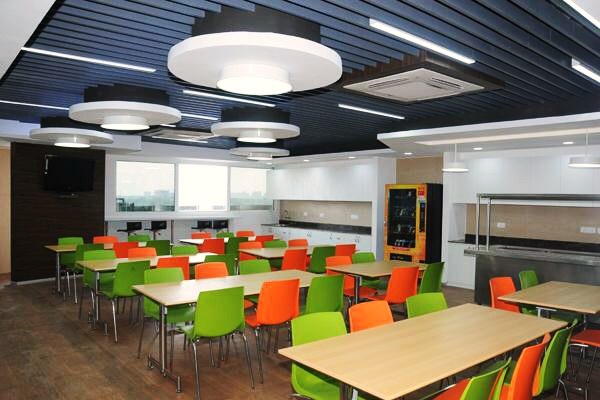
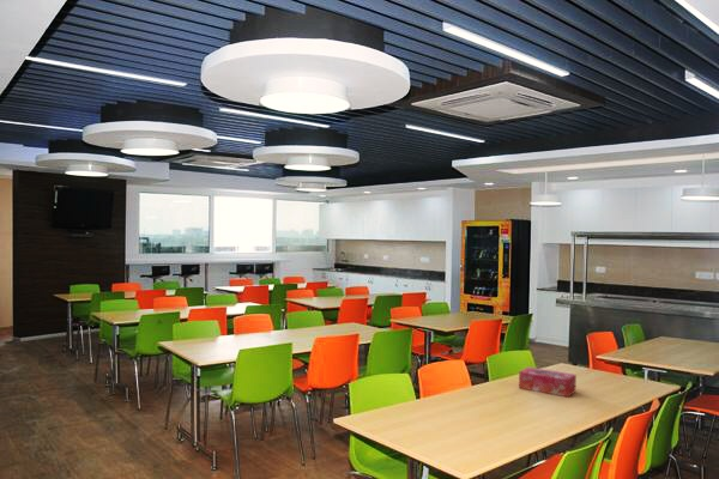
+ tissue box (546, 381)
